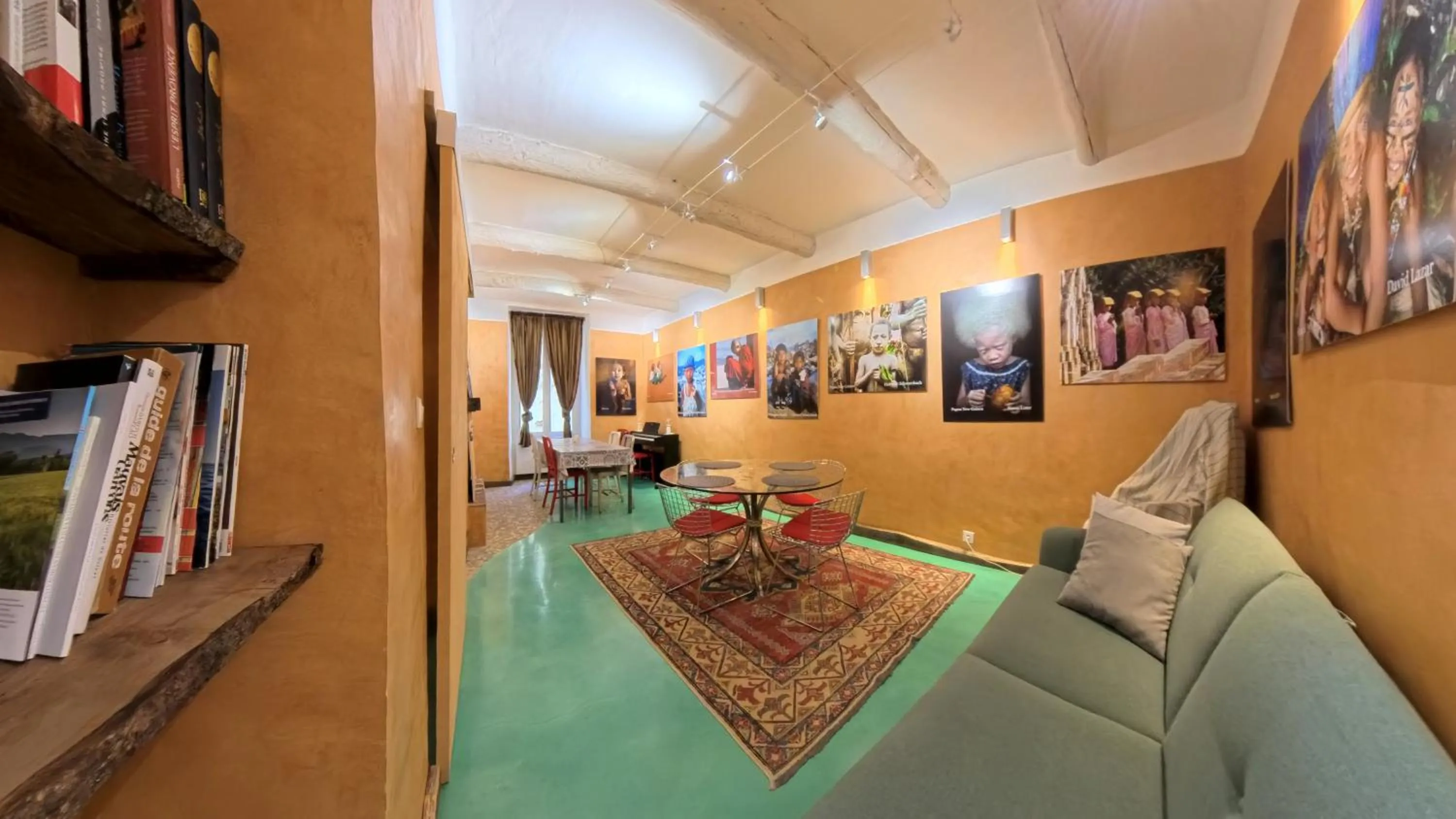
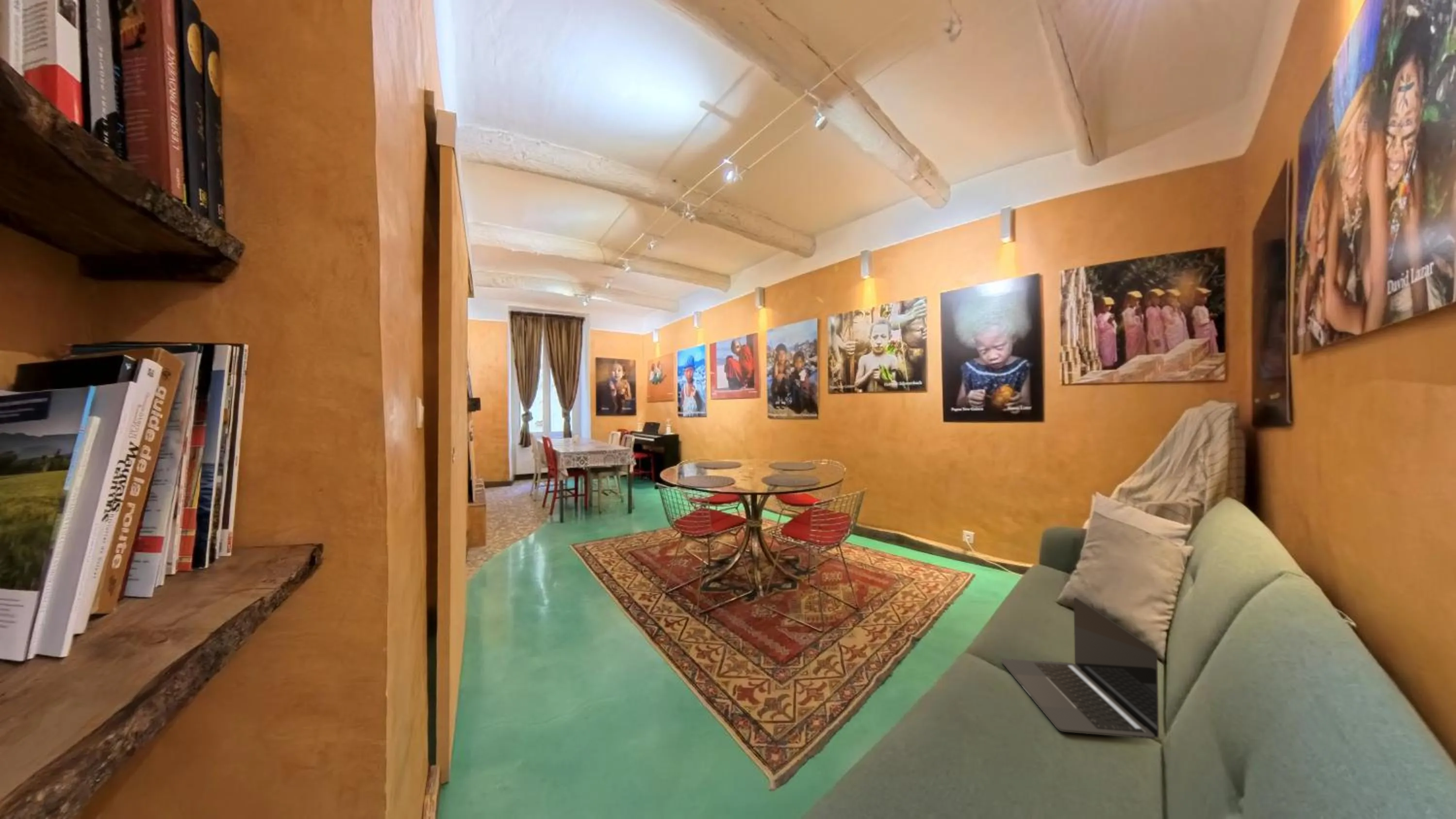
+ laptop (1067, 662)
